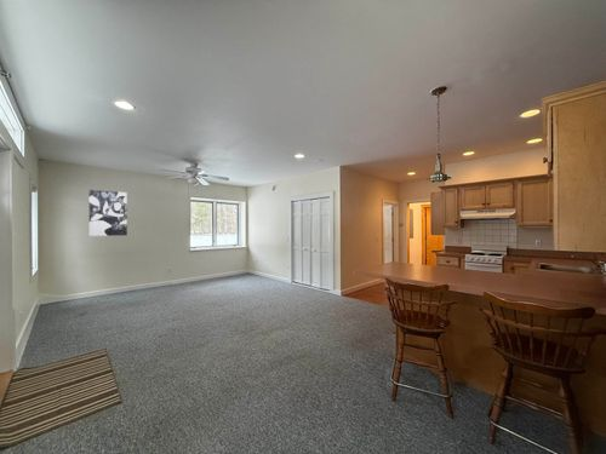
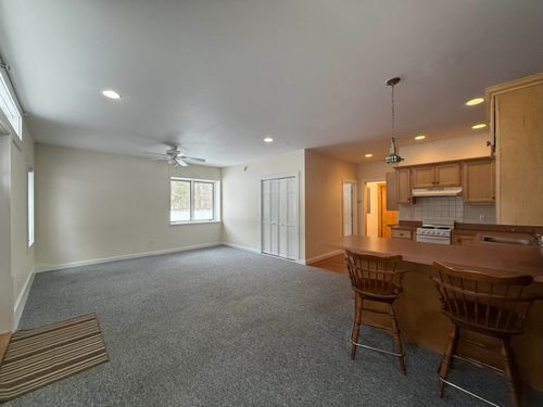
- wall art (108, 213)
